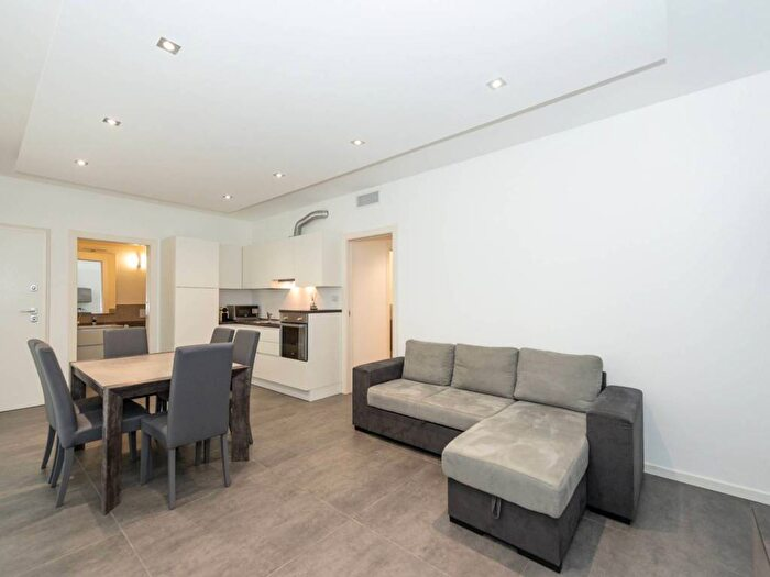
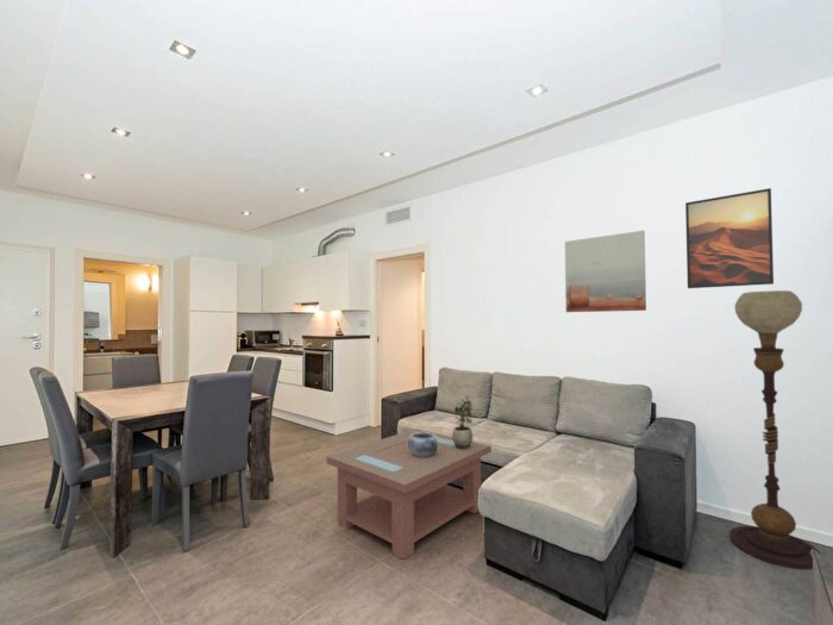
+ coffee table (412, 483)
+ potted plant (462, 420)
+ wall art (602, 274)
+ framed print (727, 240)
+ floor lamp (770, 419)
+ decorative bowl (422, 444)
